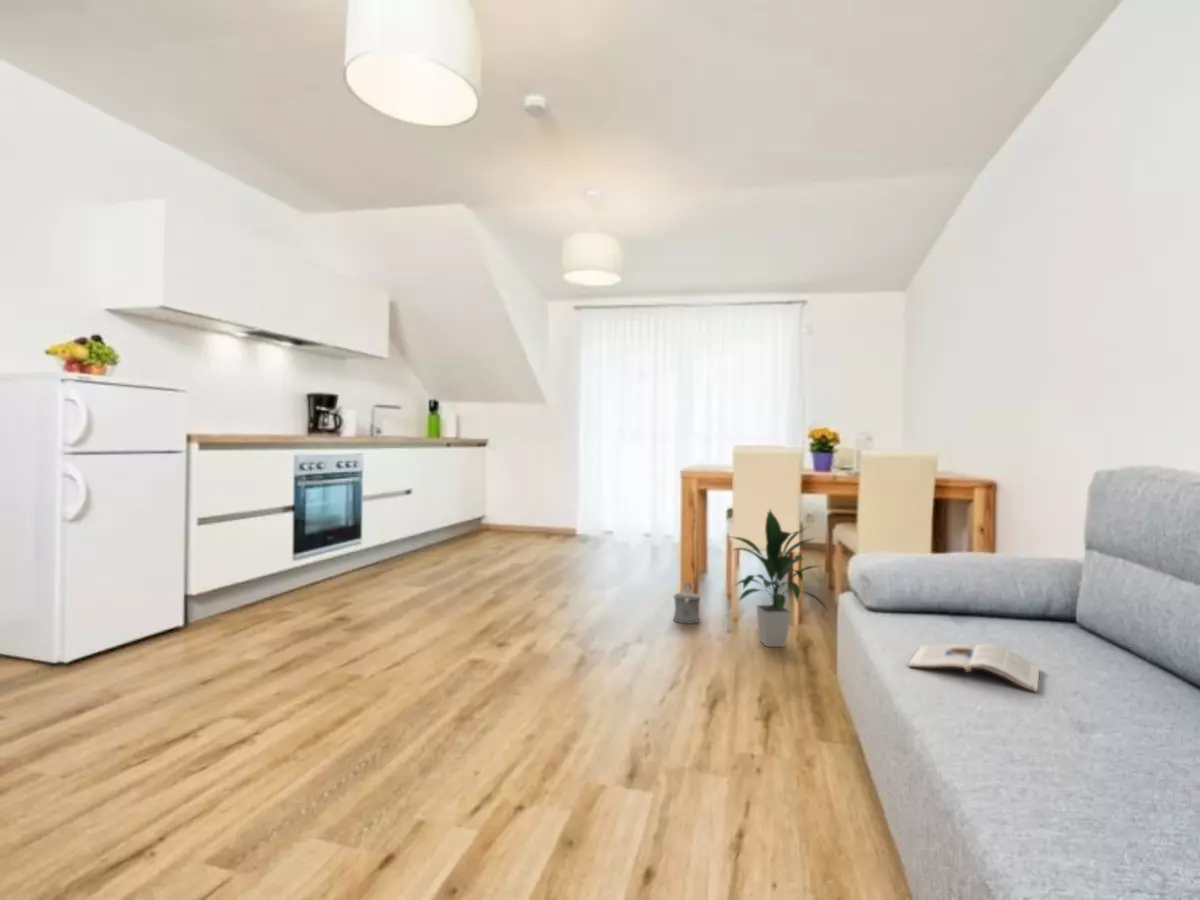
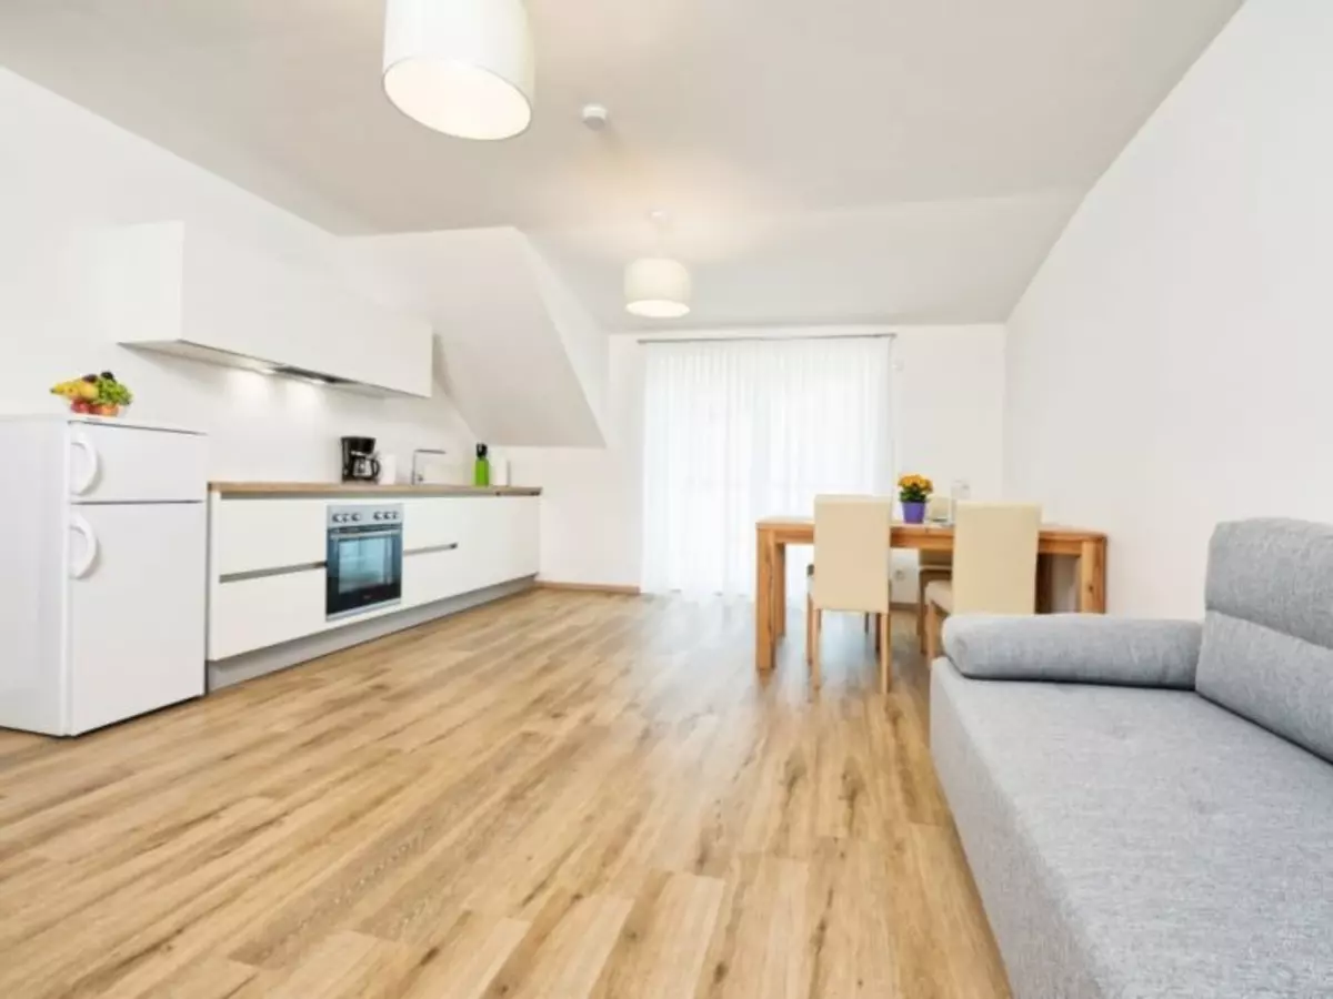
- magazine (973, 659)
- watering can (686, 603)
- indoor plant (779, 578)
